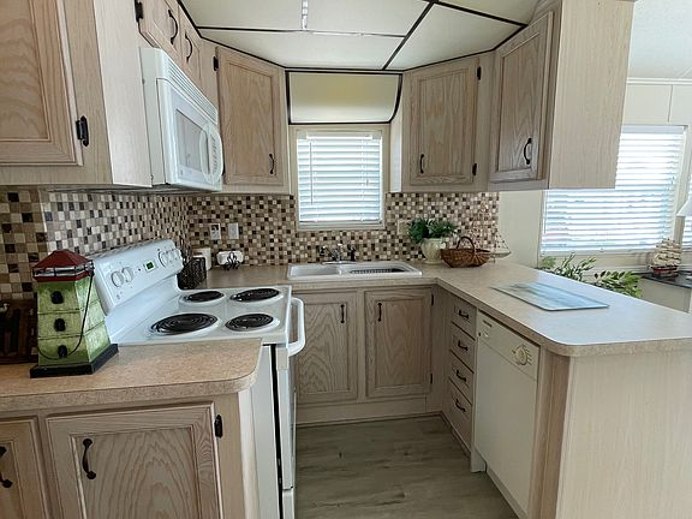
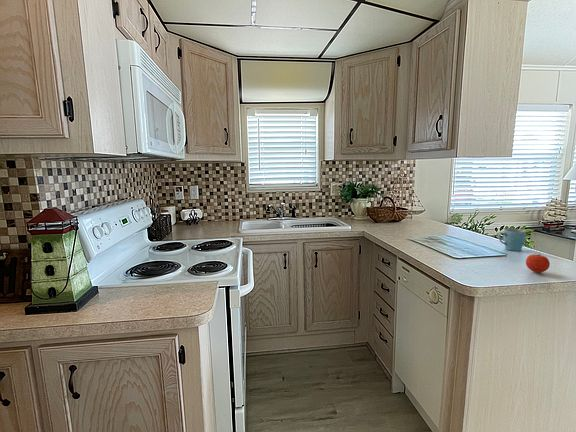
+ apple (537, 262)
+ mug (510, 239)
